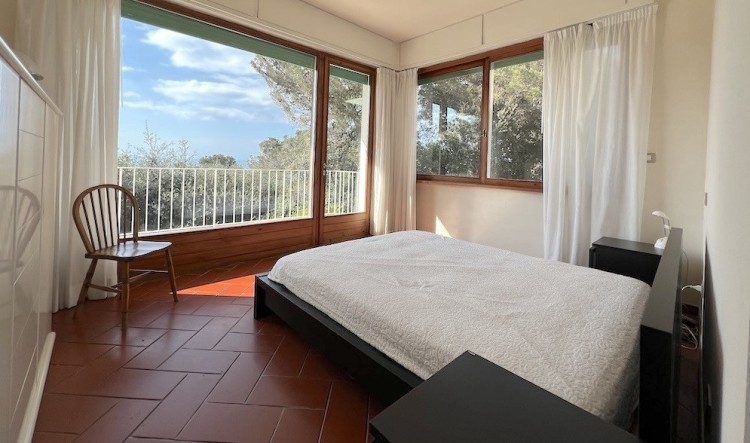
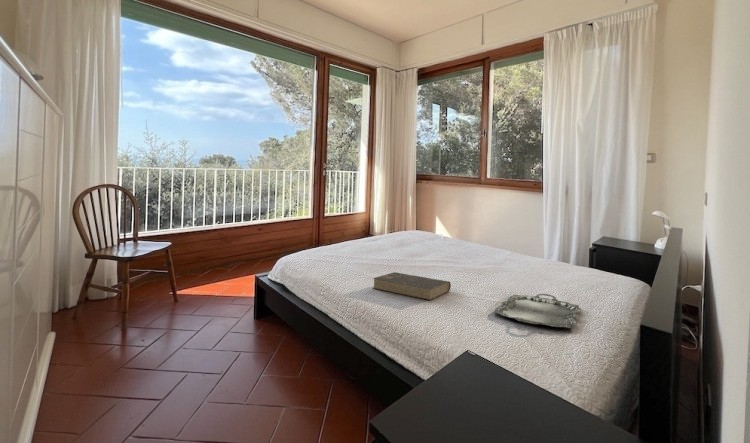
+ serving tray (538, 309)
+ book (411, 284)
